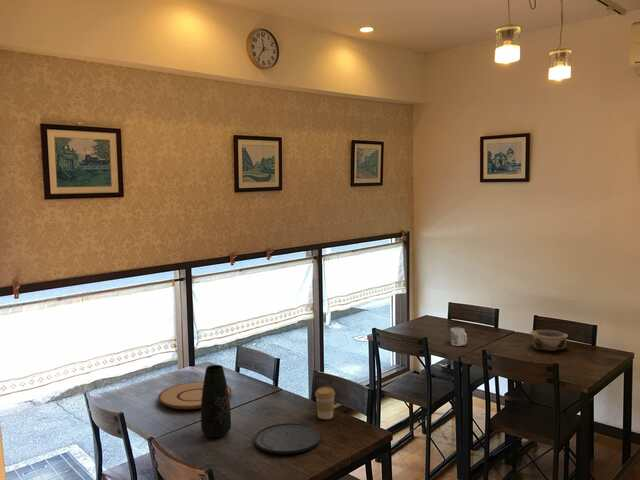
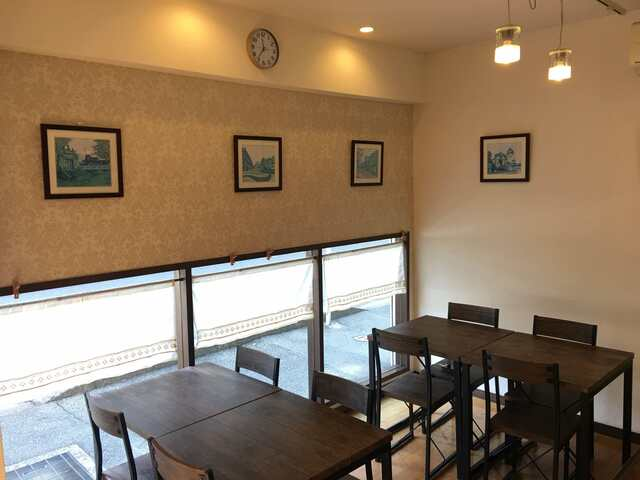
- vase (215, 400)
- plate (195, 395)
- mug (459, 337)
- coffee cup (325, 402)
- plate (287, 437)
- bowl (548, 340)
